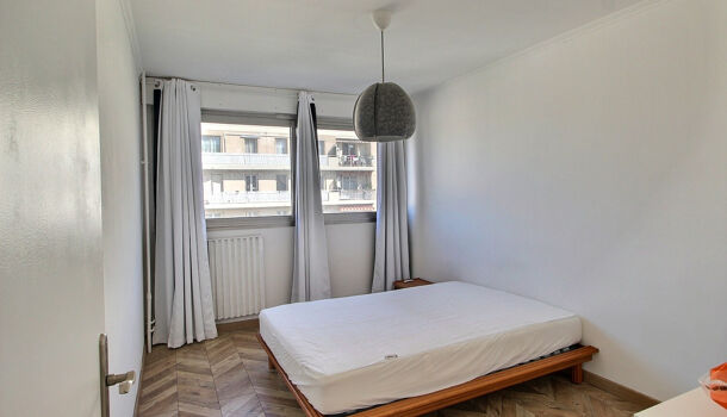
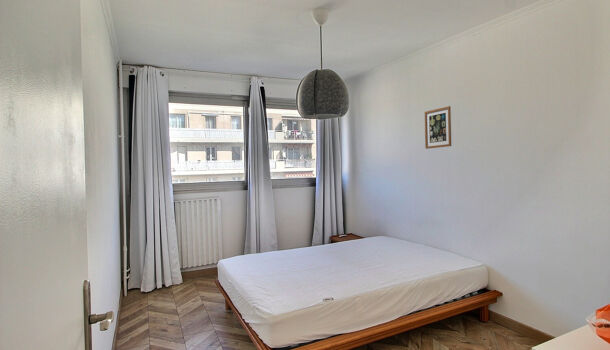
+ wall art (437, 128)
